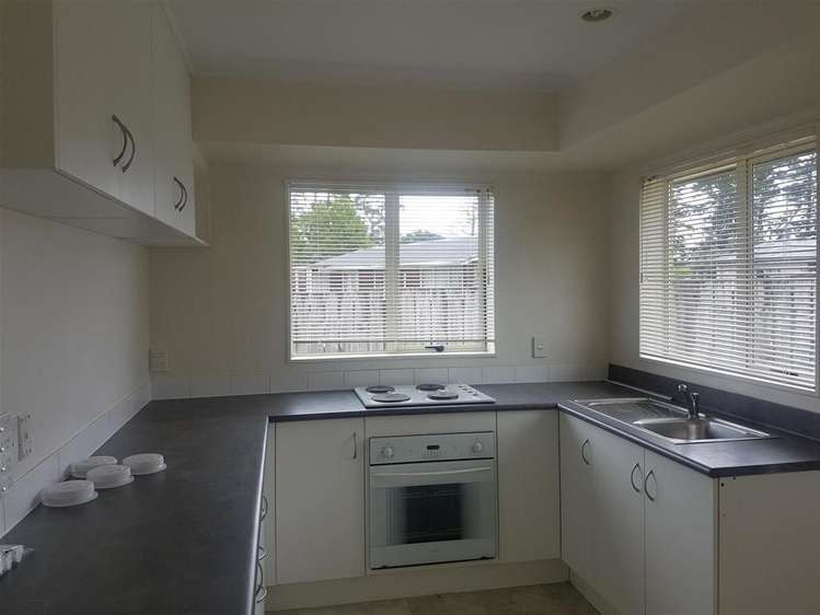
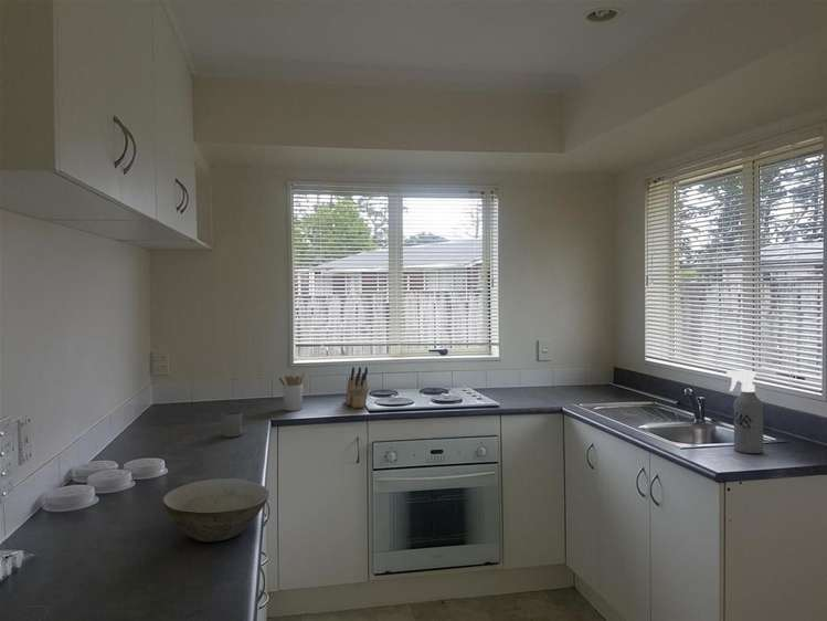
+ knife block (357, 385)
+ bowl (218, 513)
+ spray bottle (744, 410)
+ mug (232, 422)
+ utensil holder (293, 391)
